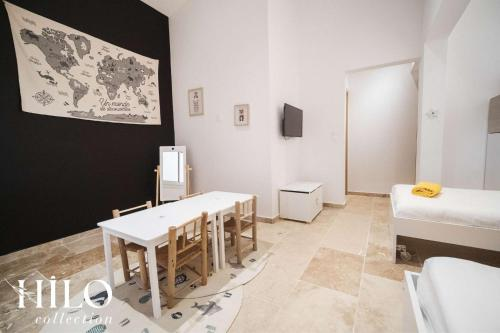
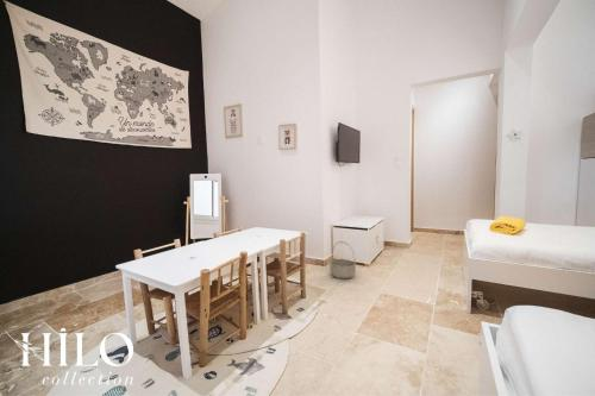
+ basket (342, 259)
